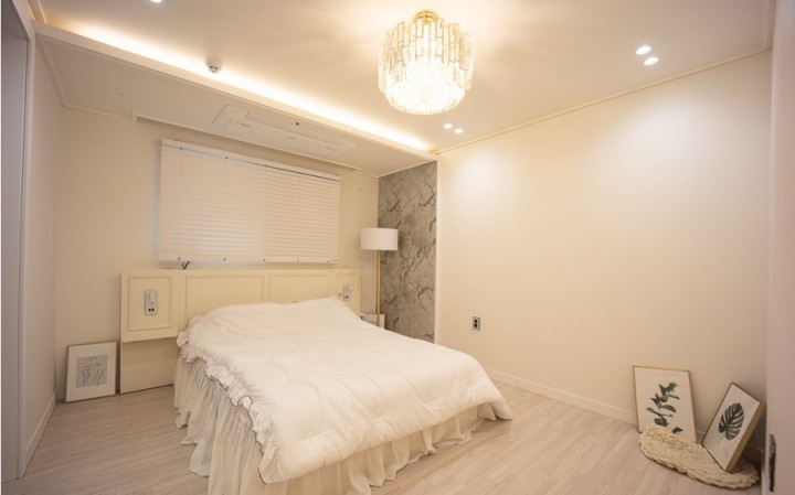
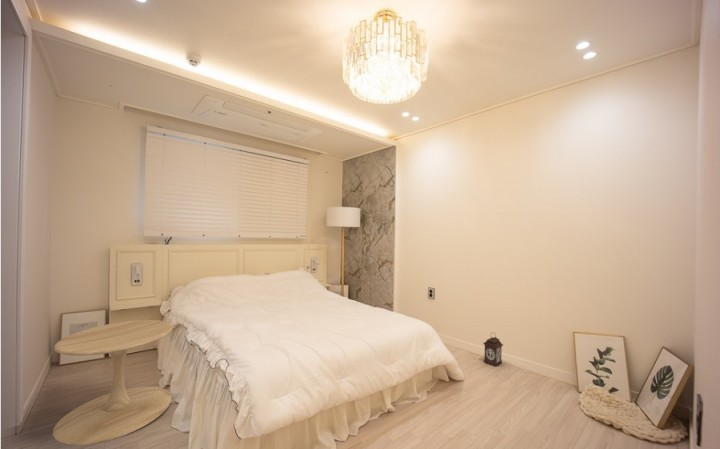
+ lantern (493, 347)
+ side table (118, 373)
